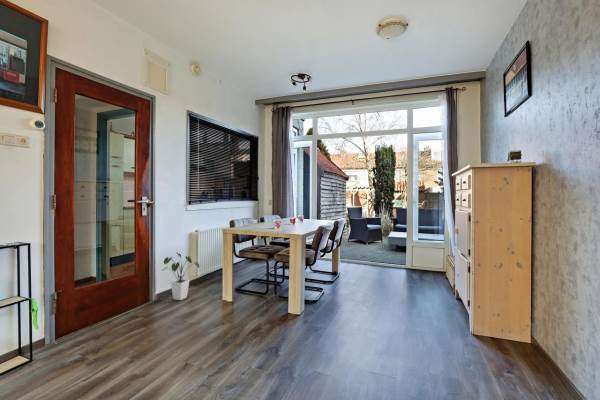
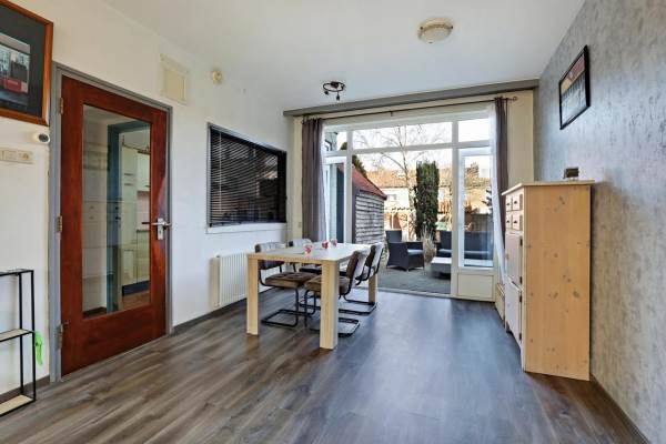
- house plant (182, 276)
